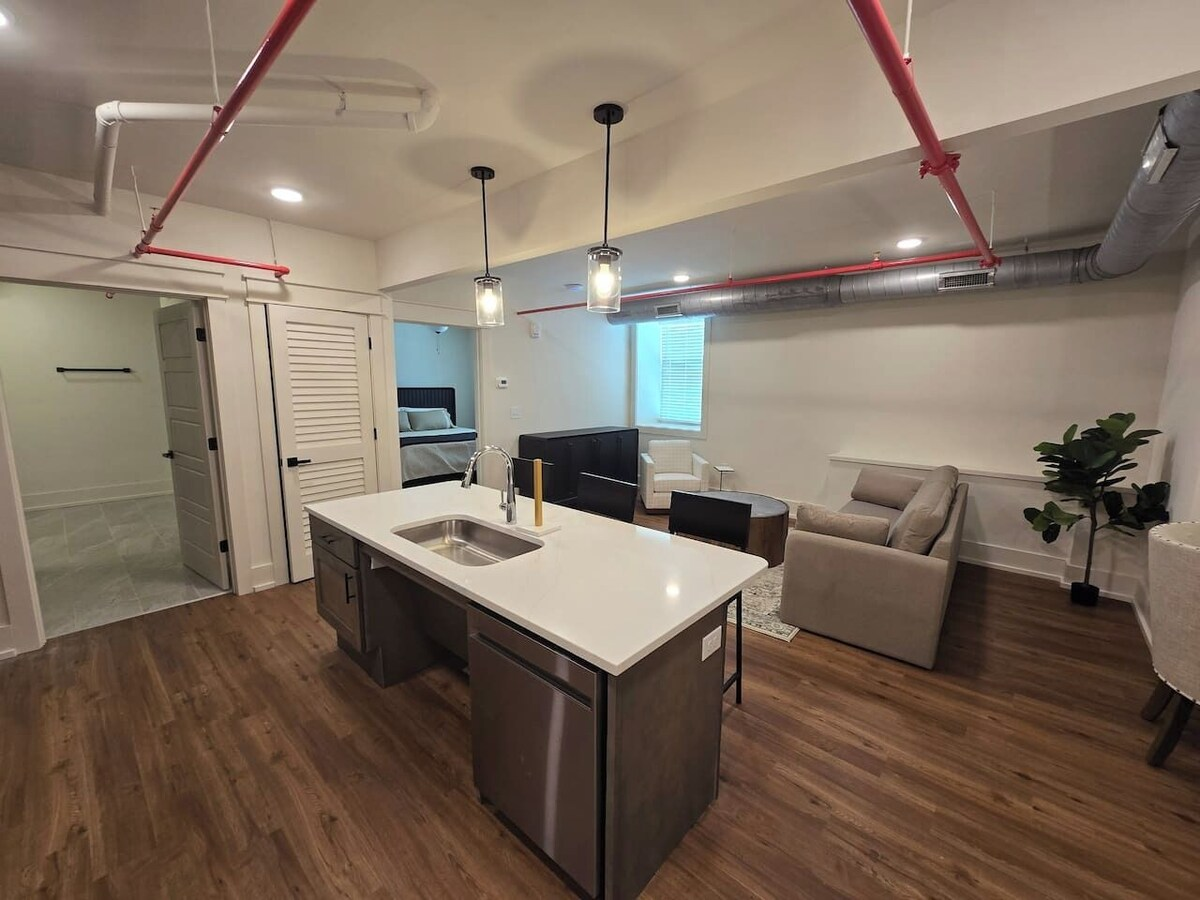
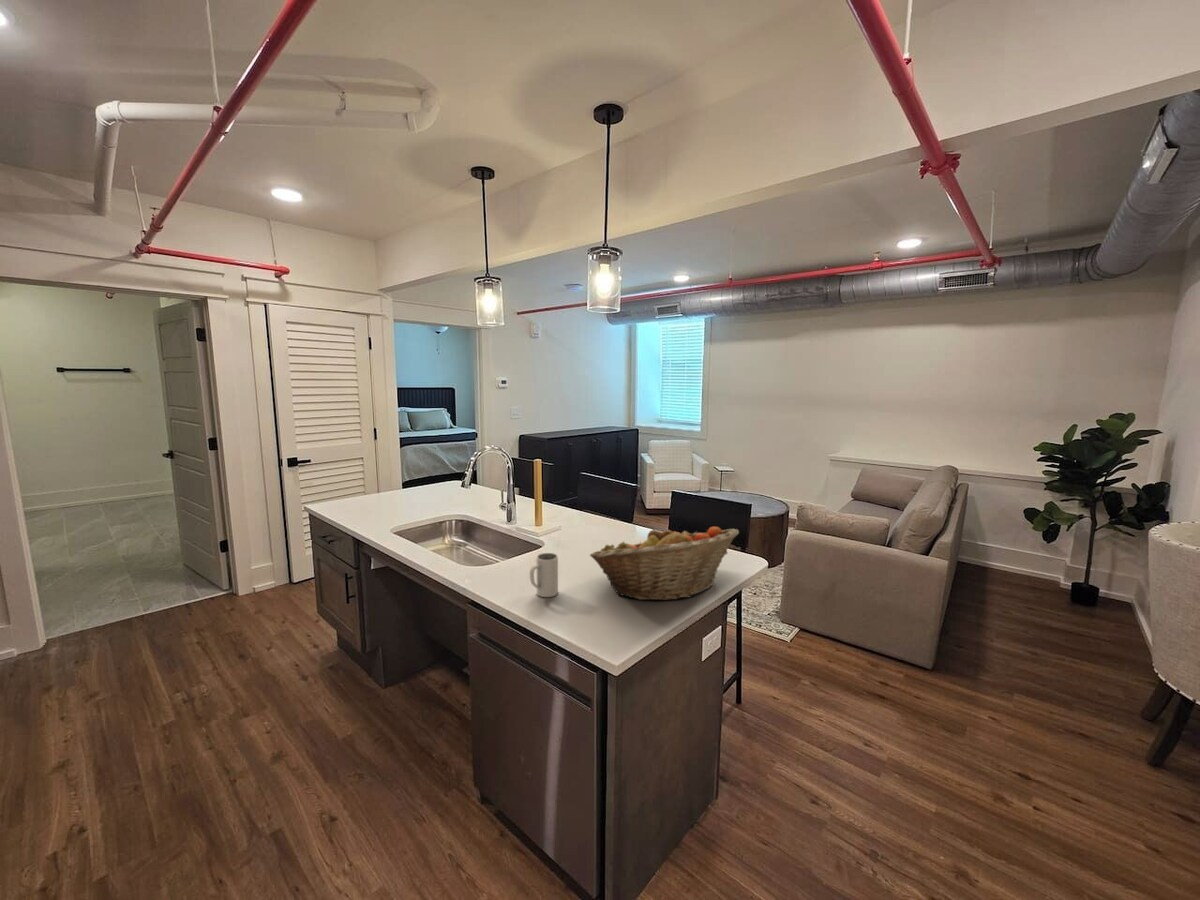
+ fruit basket (665, 554)
+ mug (543, 576)
